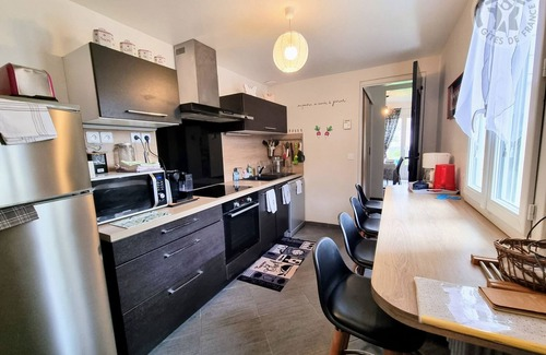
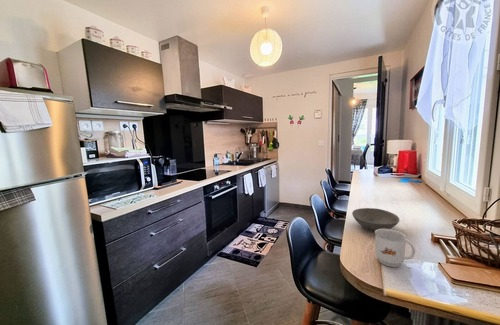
+ mug (393, 249)
+ soup bowl (374, 221)
